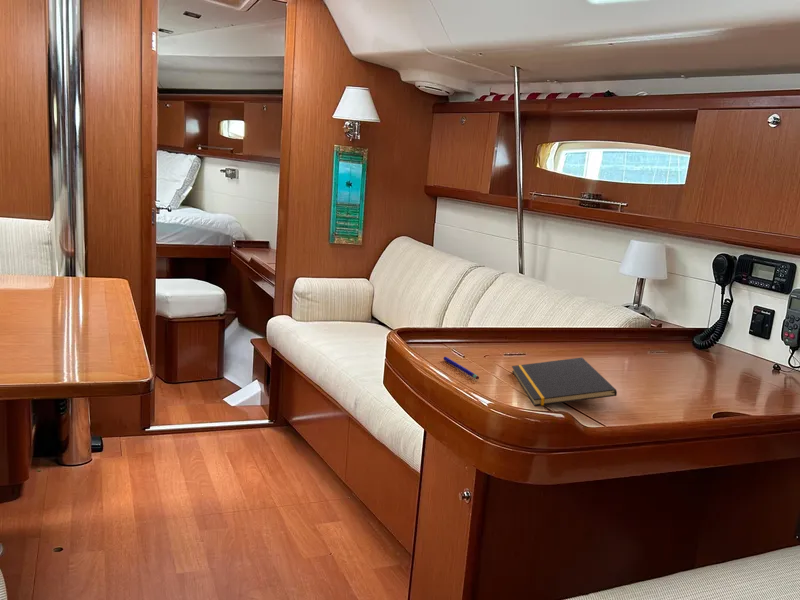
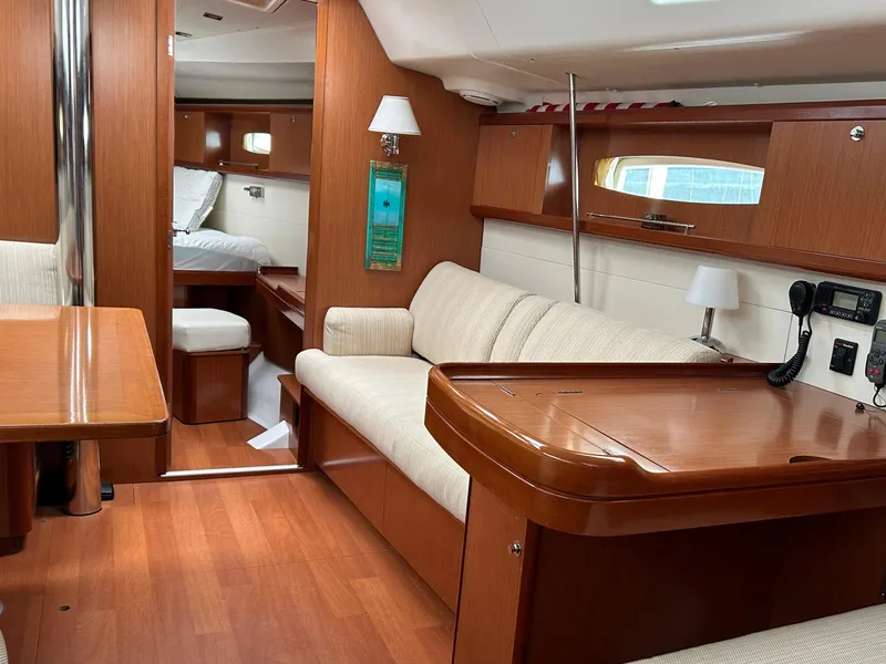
- pen (460, 367)
- notepad (560, 379)
